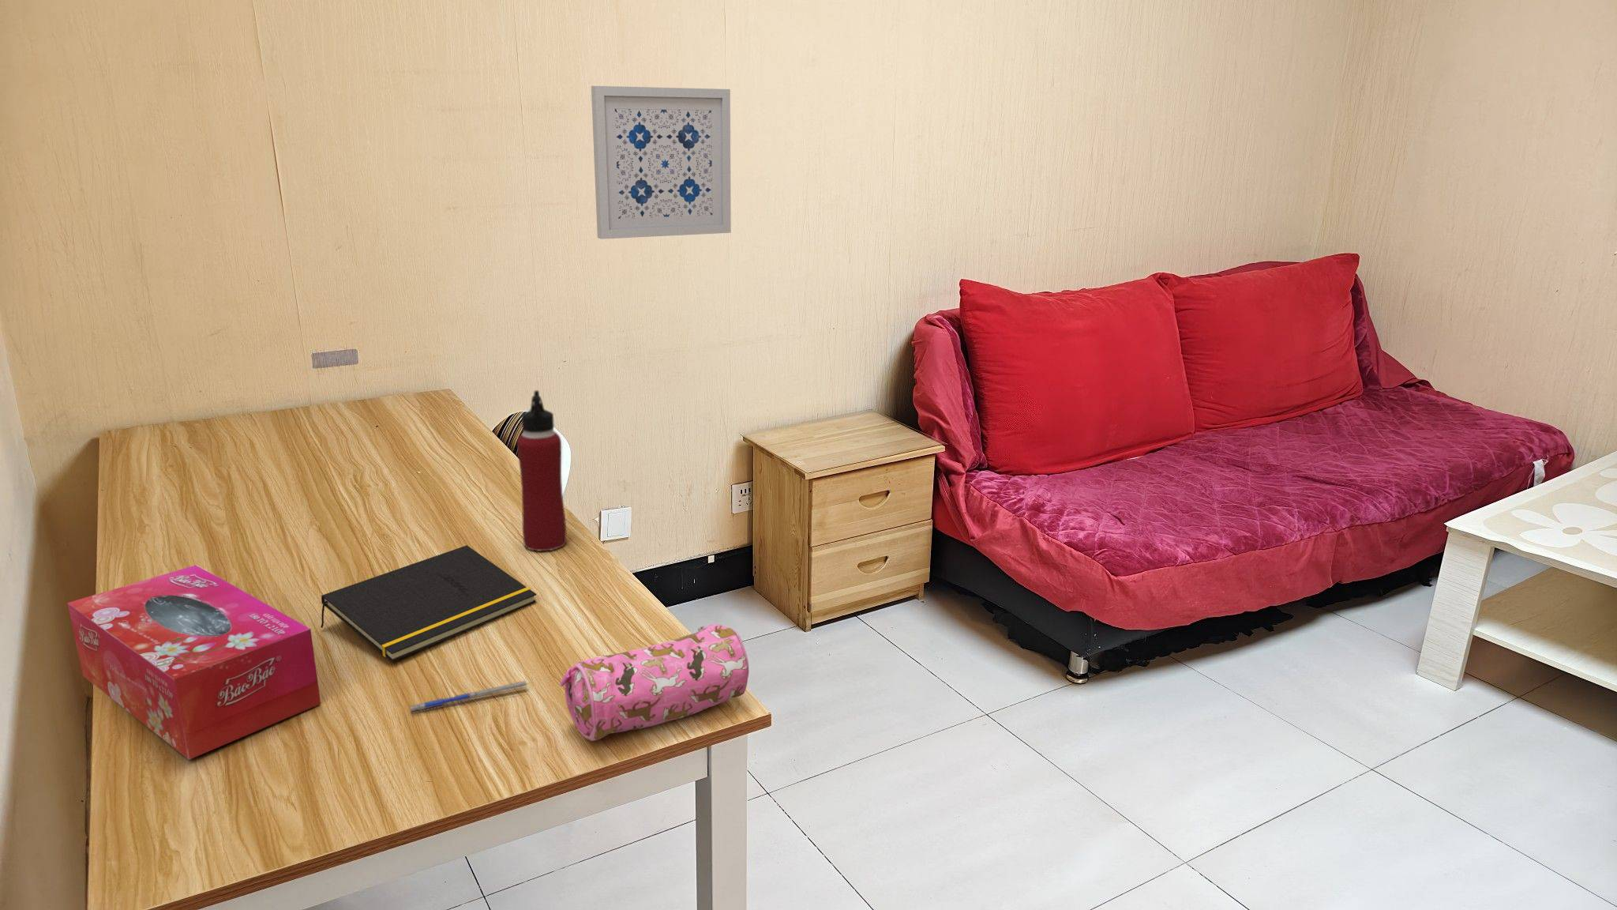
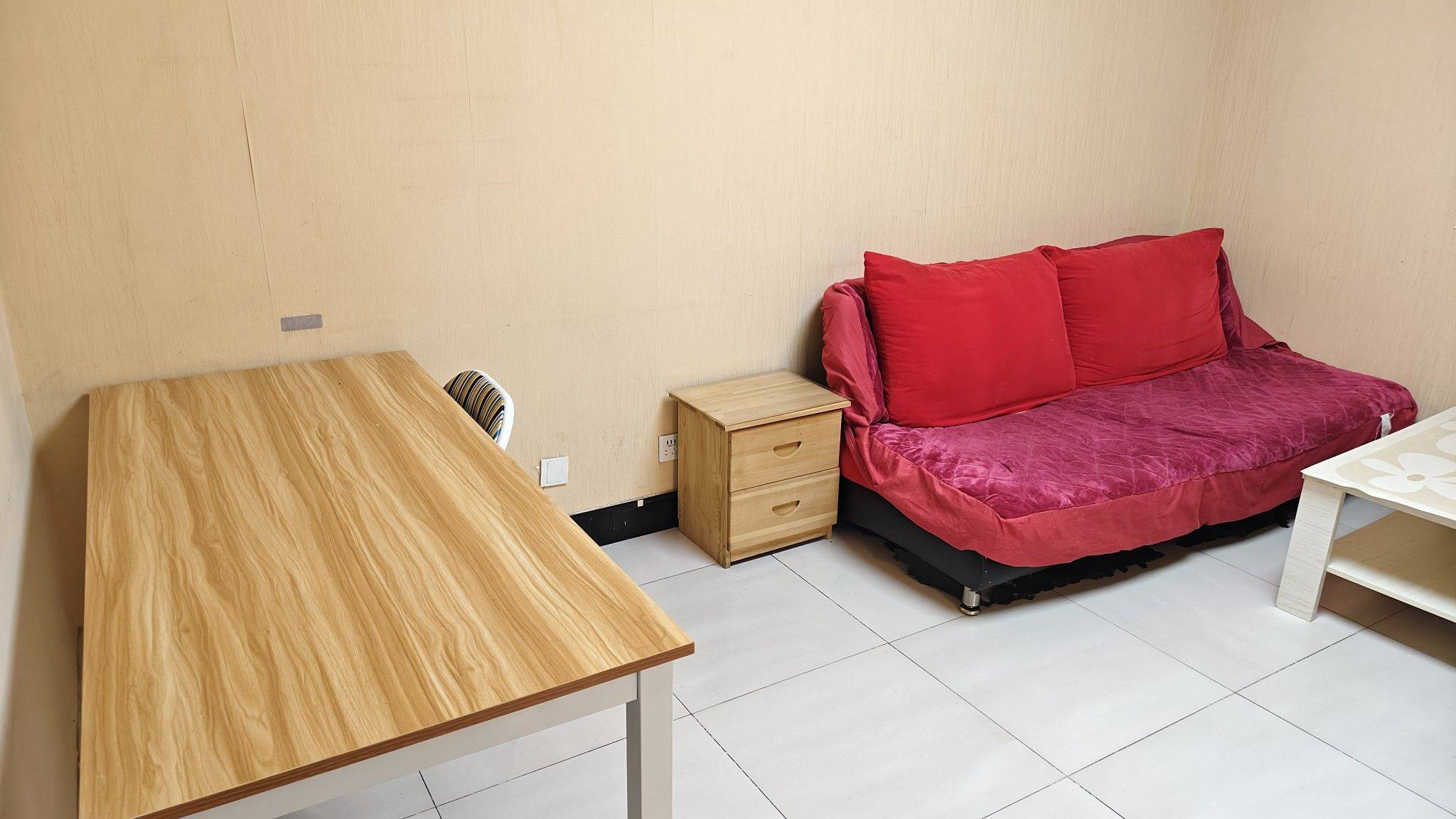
- pen (471, 694)
- pencil case (657, 680)
- wall art (664, 162)
- water bottle (540, 469)
- notepad (432, 598)
- tissue box (192, 652)
